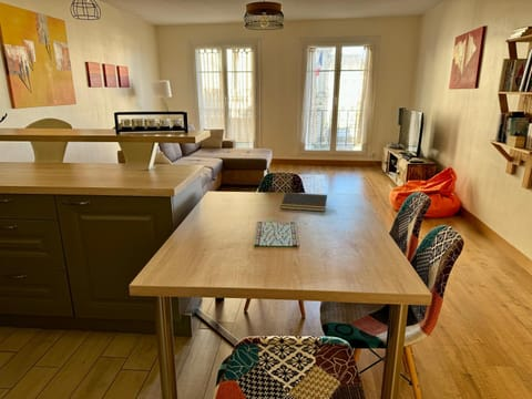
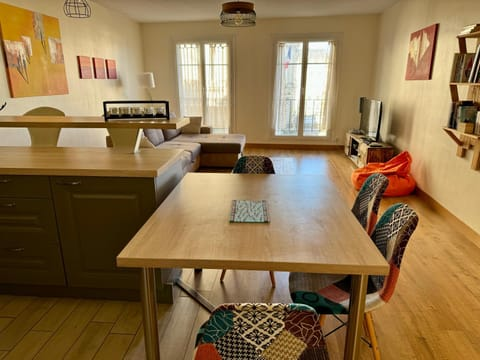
- notepad (304, 201)
